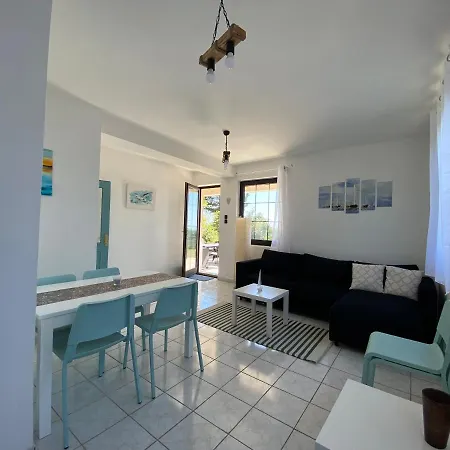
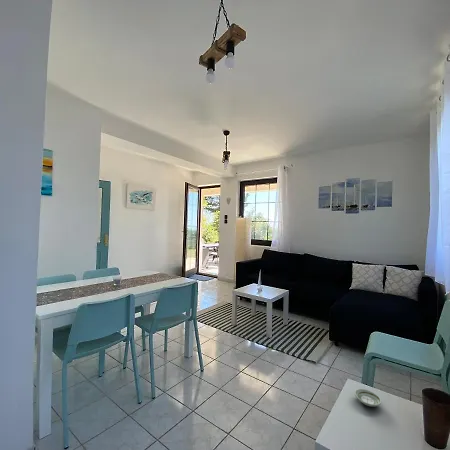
+ saucer (367, 399)
